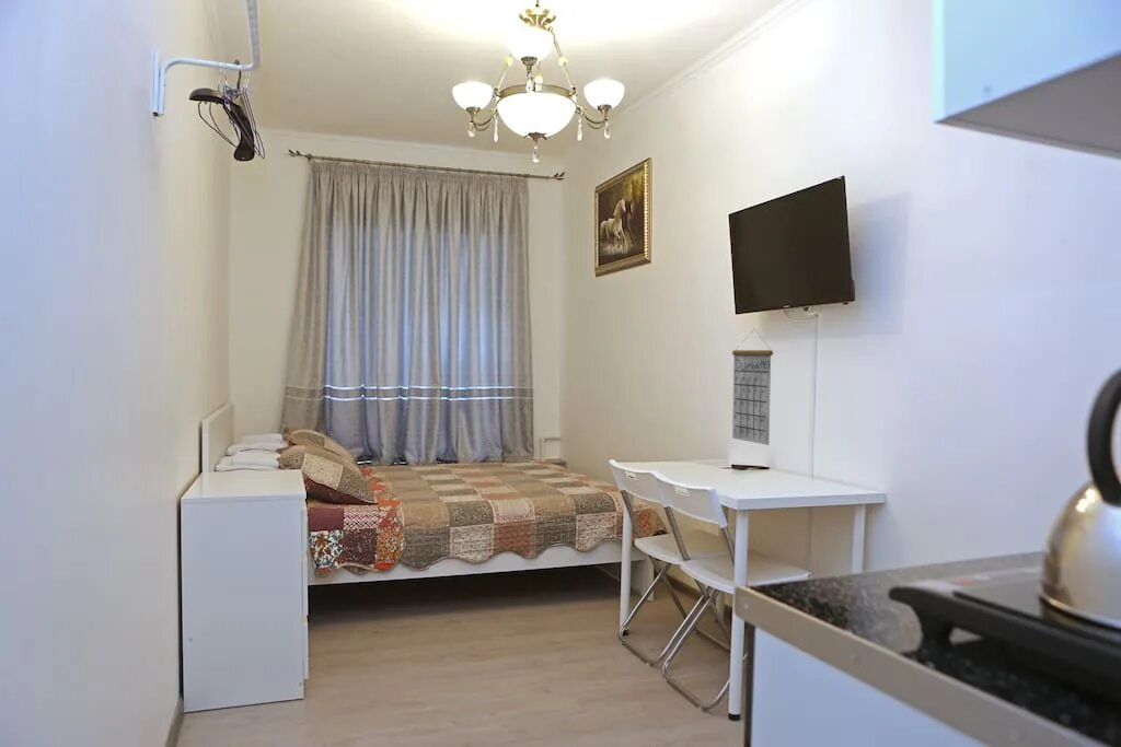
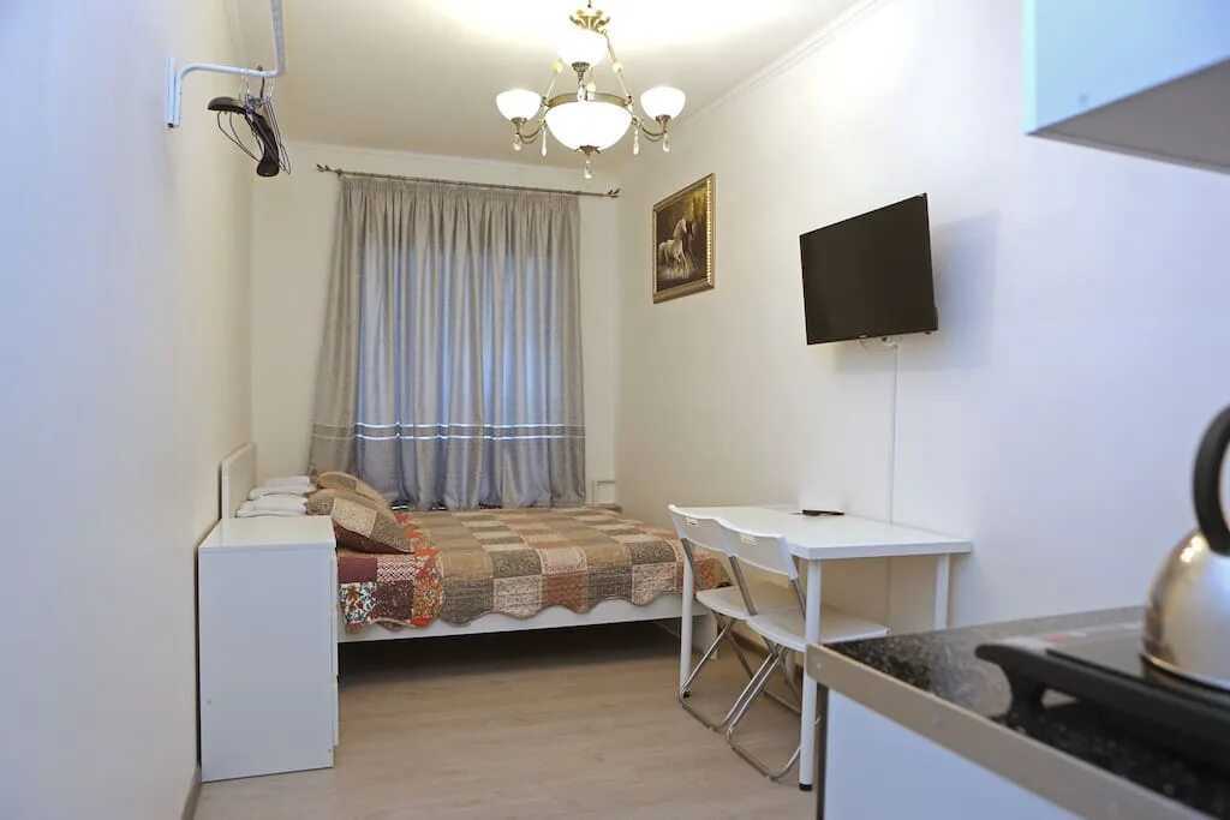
- calendar (751, 385)
